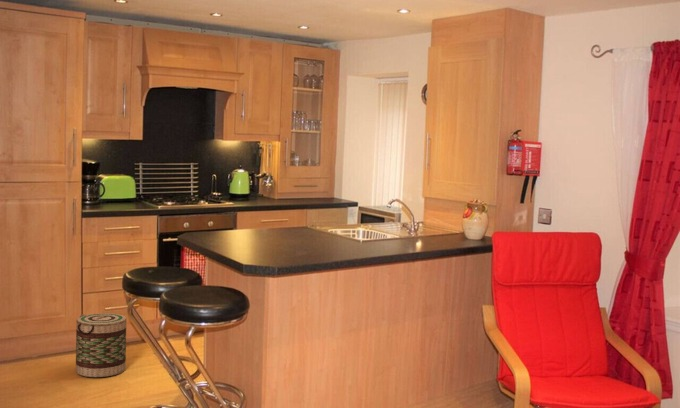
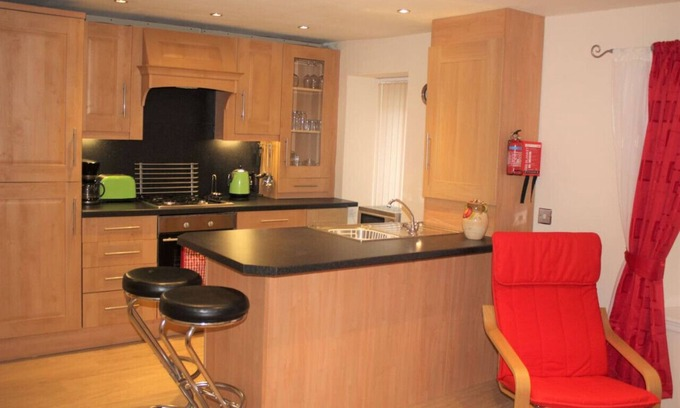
- basket (99, 342)
